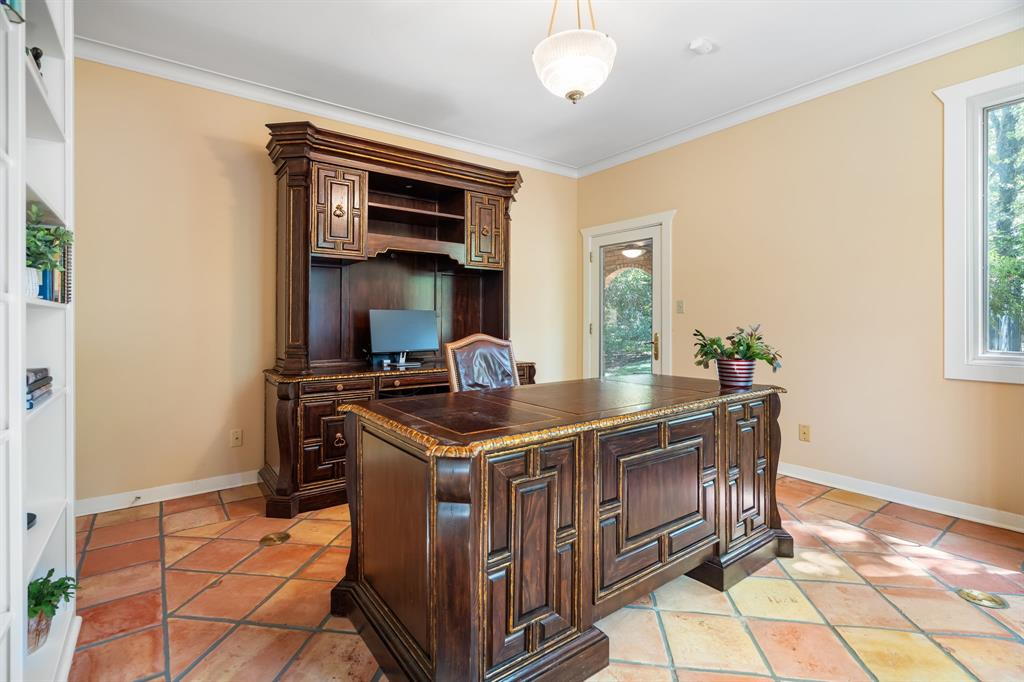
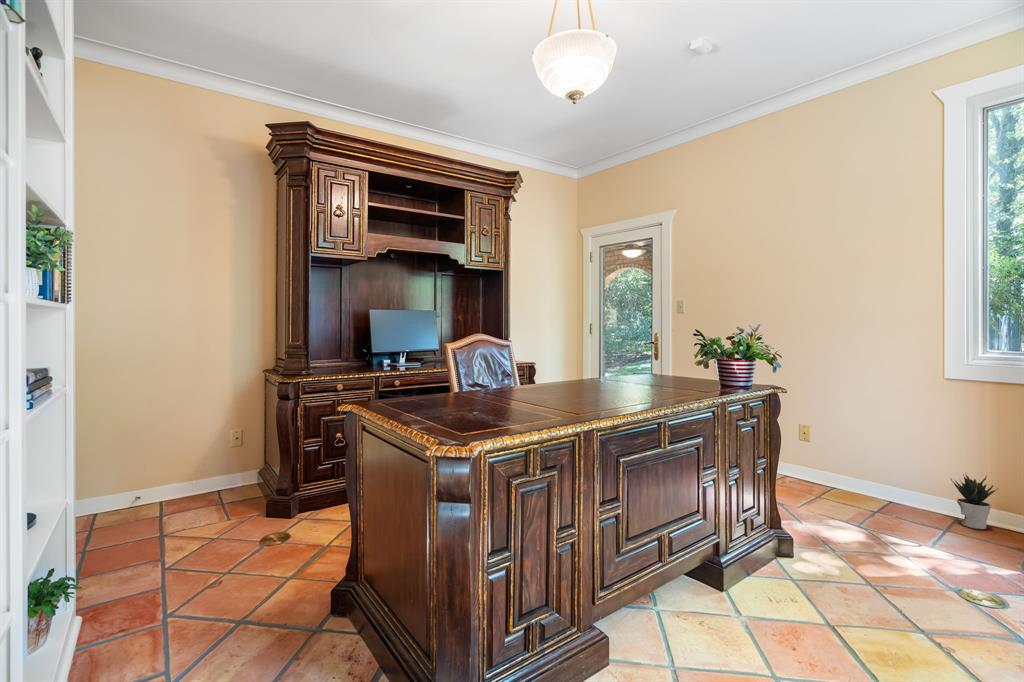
+ potted plant (971, 499)
